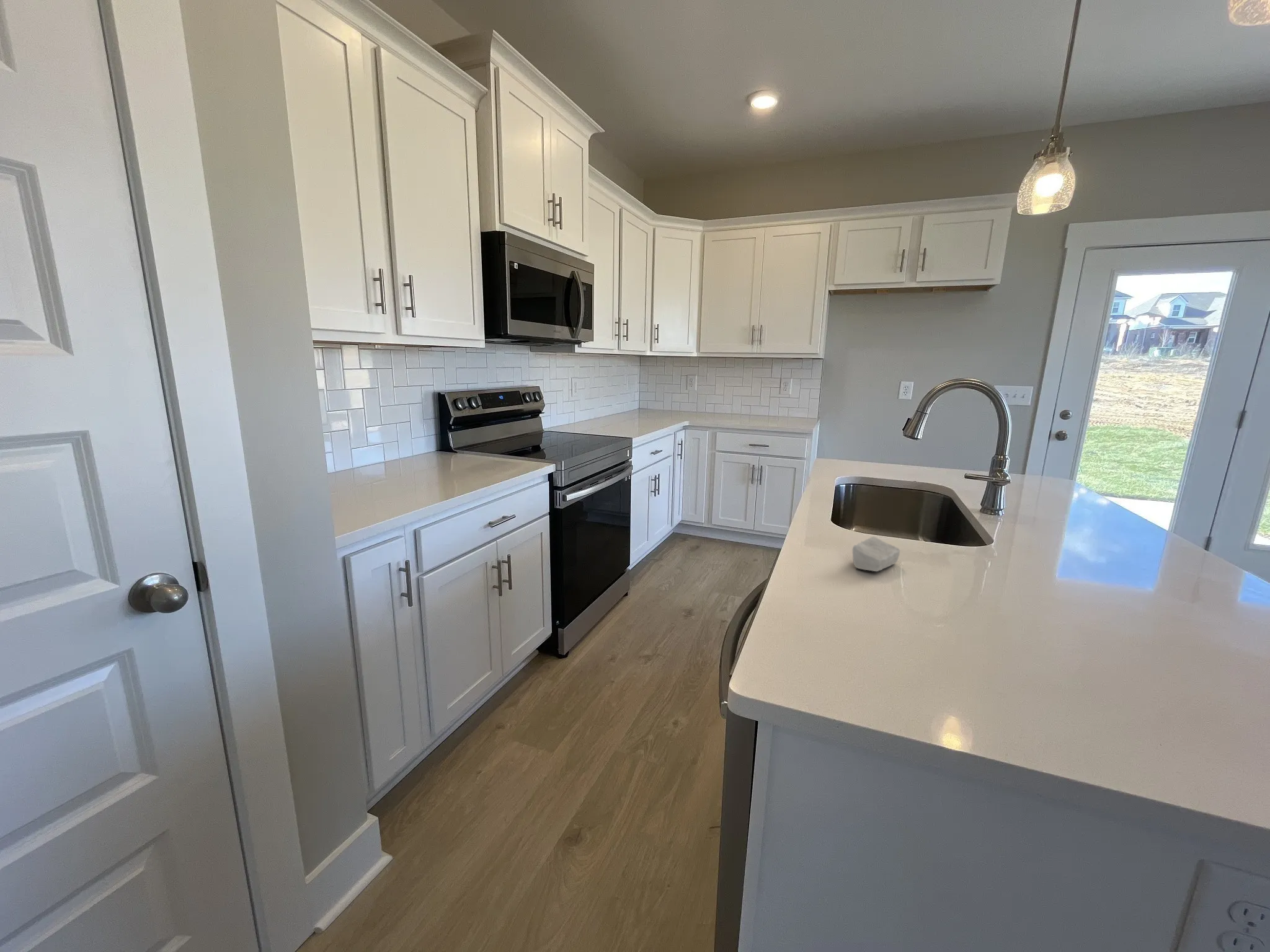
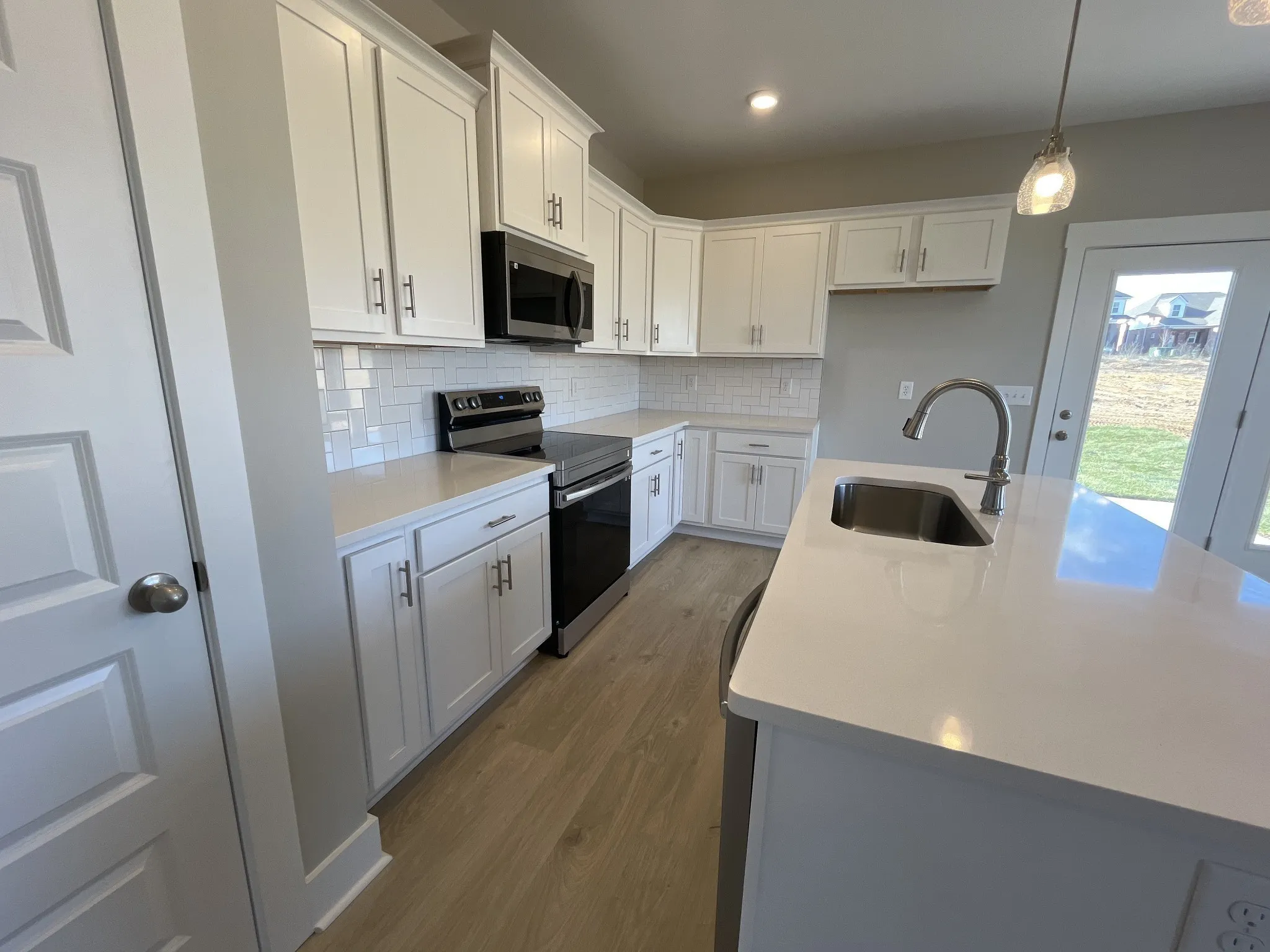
- soap bar (874, 553)
